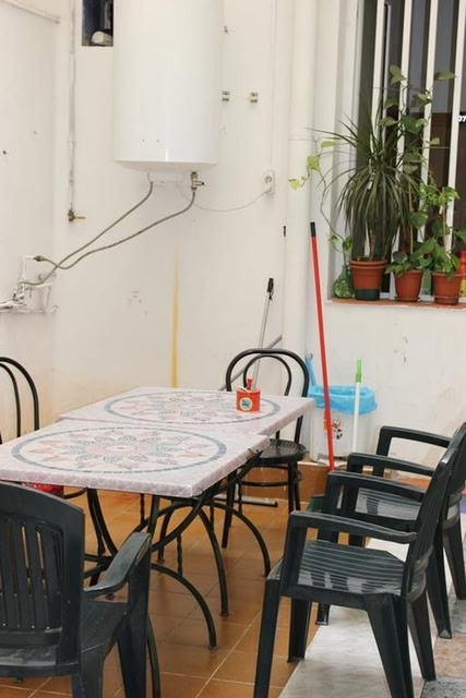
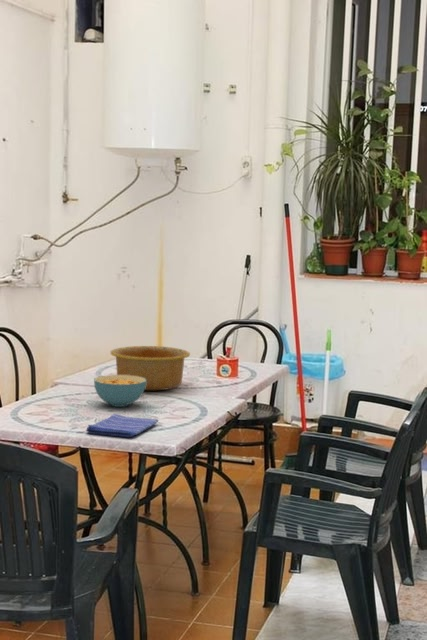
+ bowl (149, 369)
+ cereal bowl (119, 392)
+ dish towel (122, 424)
